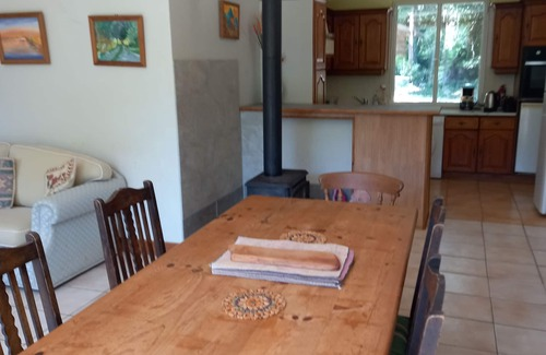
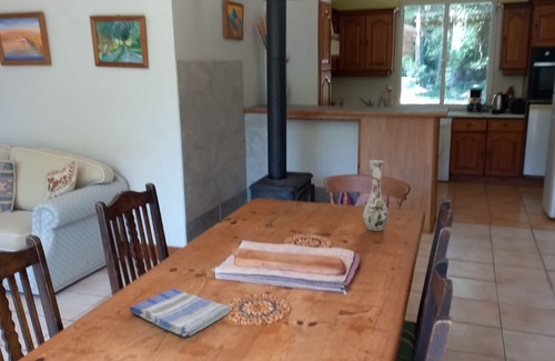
+ vase (375, 195)
+ dish towel (180, 309)
